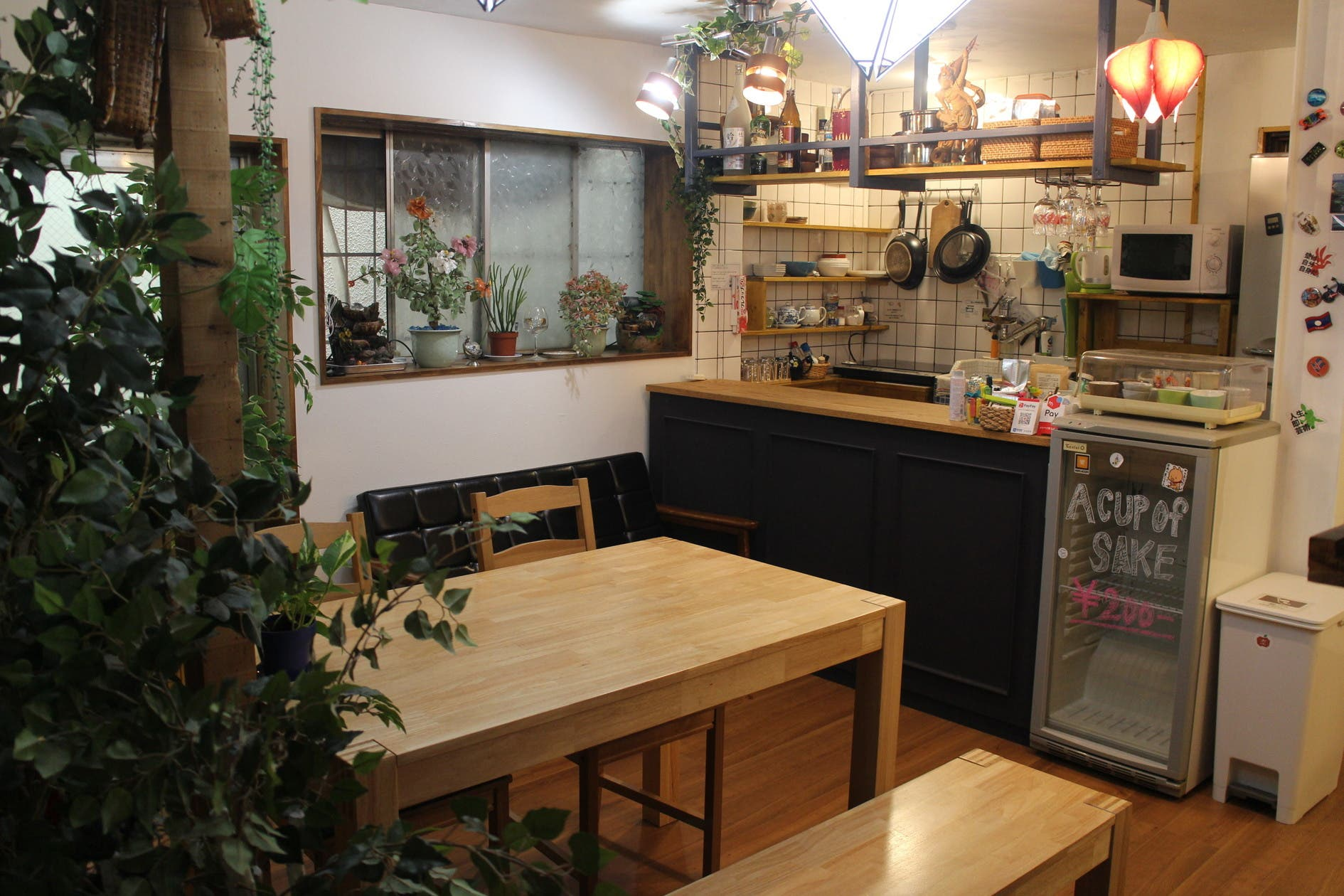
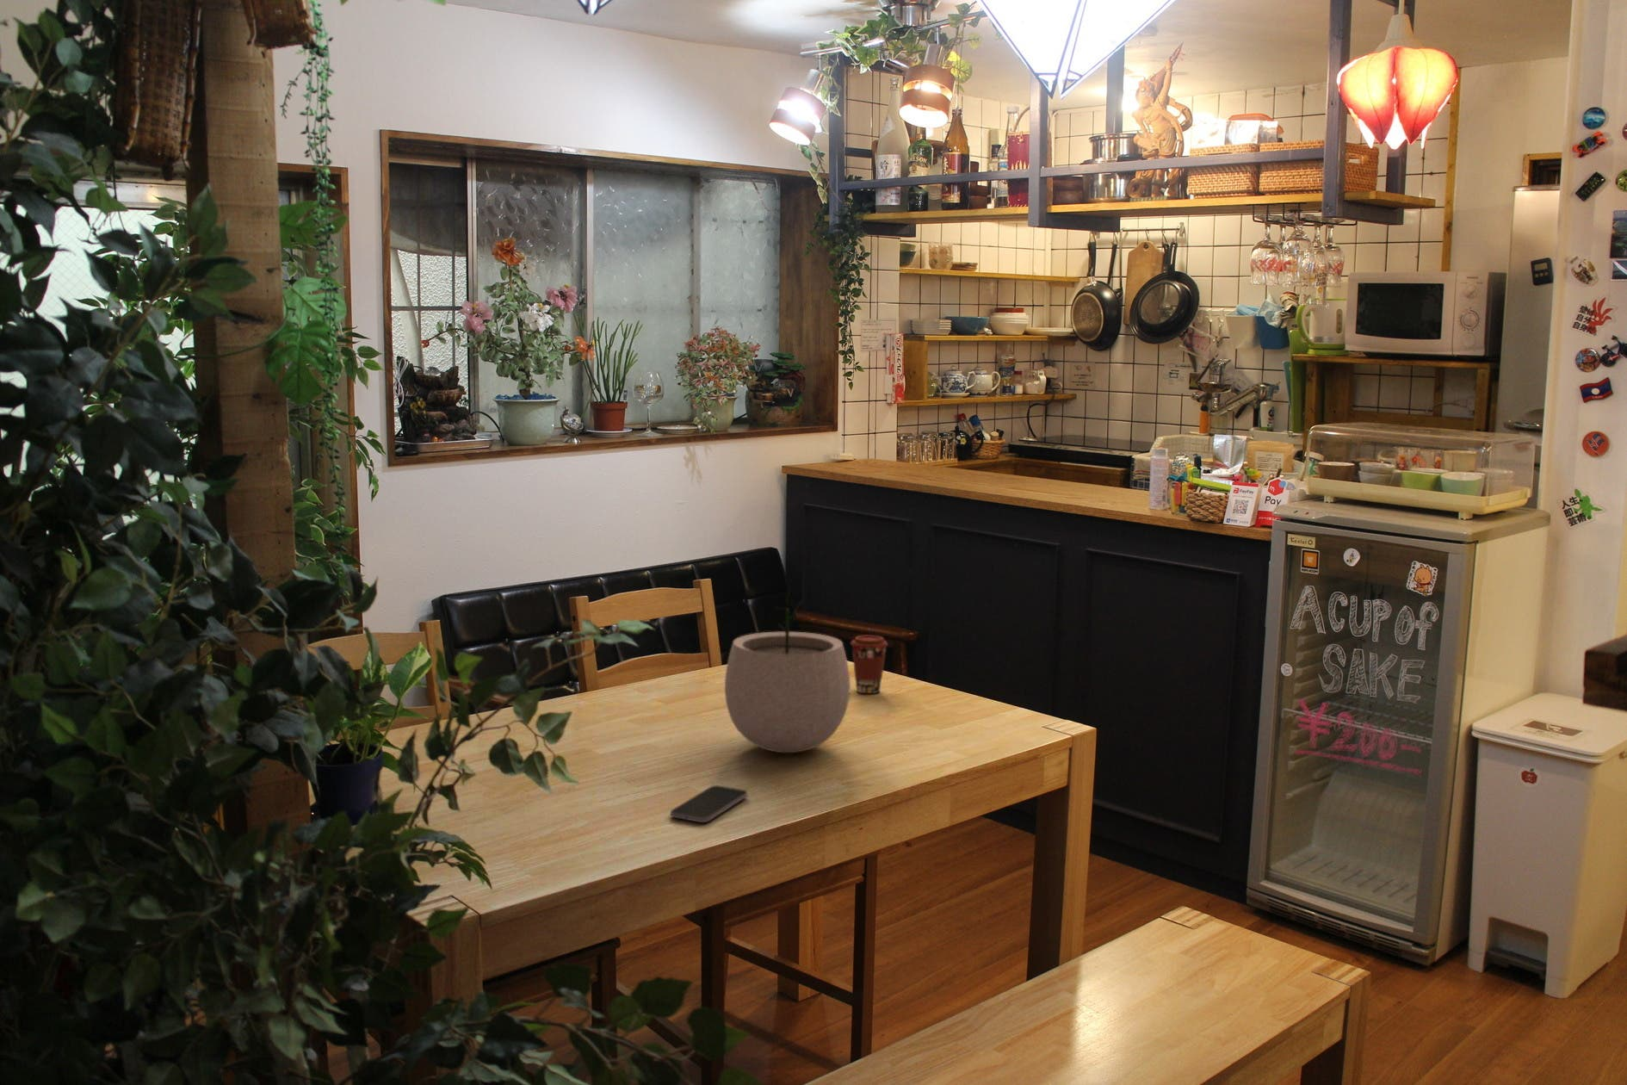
+ coffee cup (869, 664)
+ smartphone (709, 803)
+ plant pot (787, 672)
